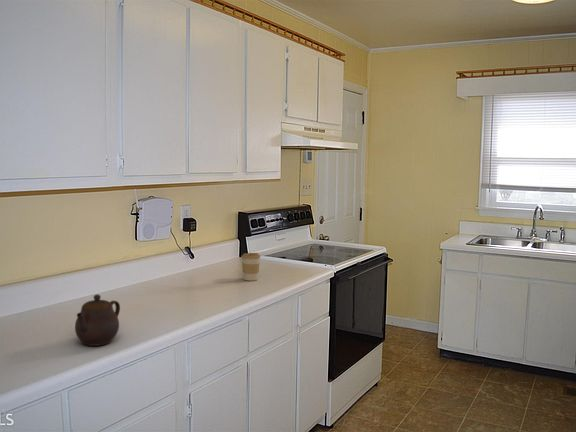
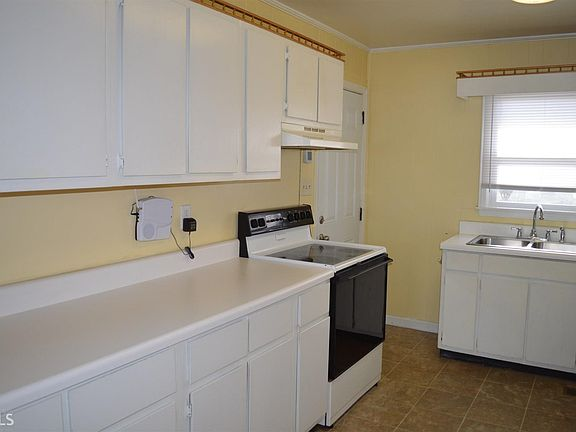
- teapot (99, 317)
- coffee cup (250, 265)
